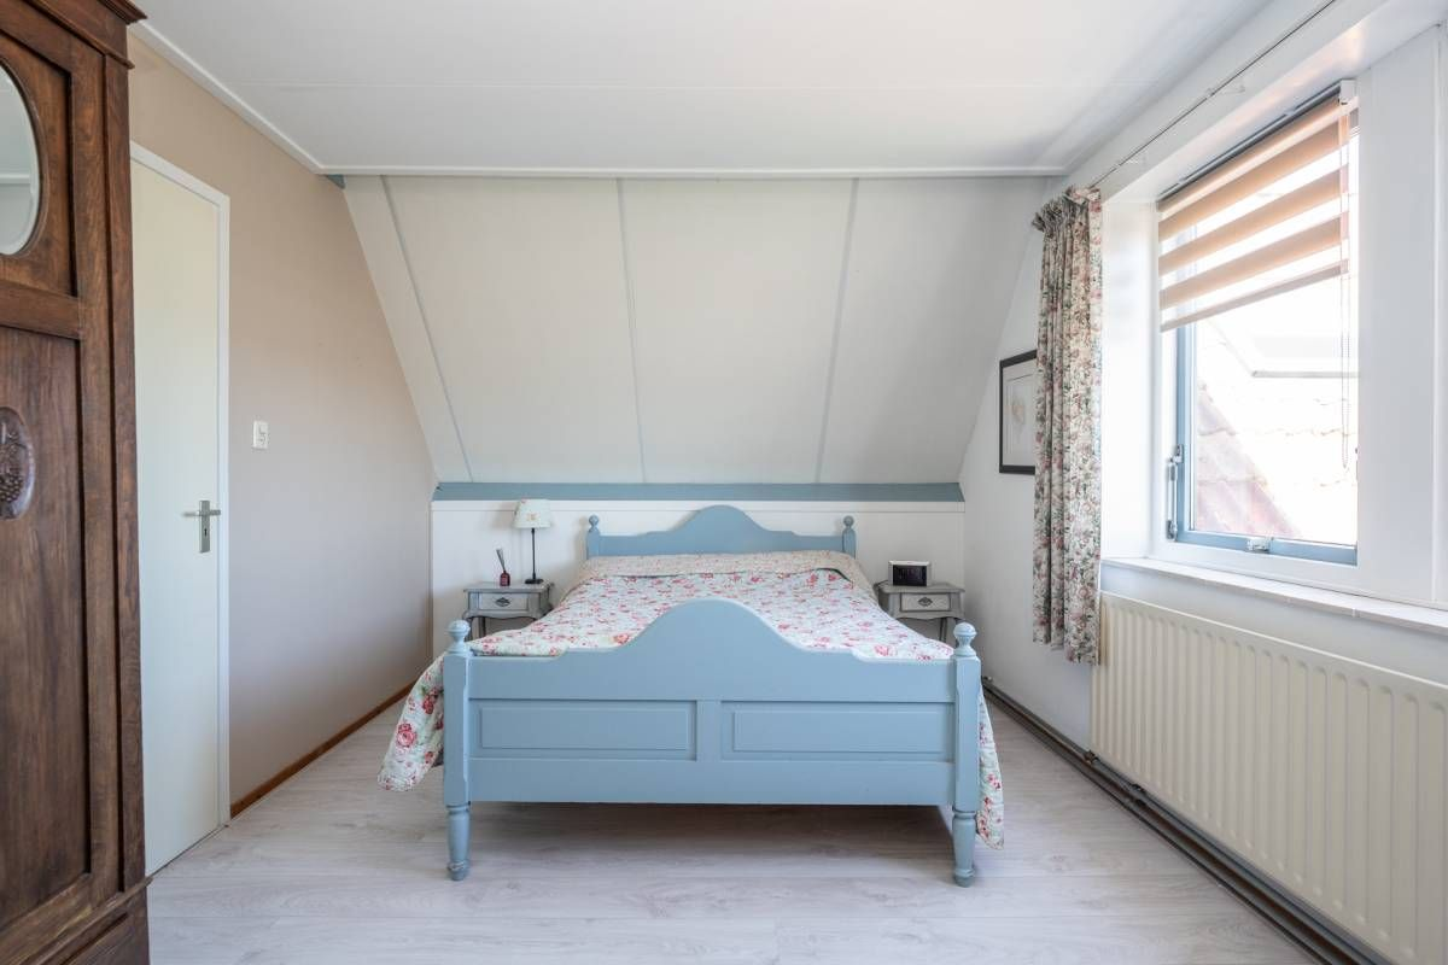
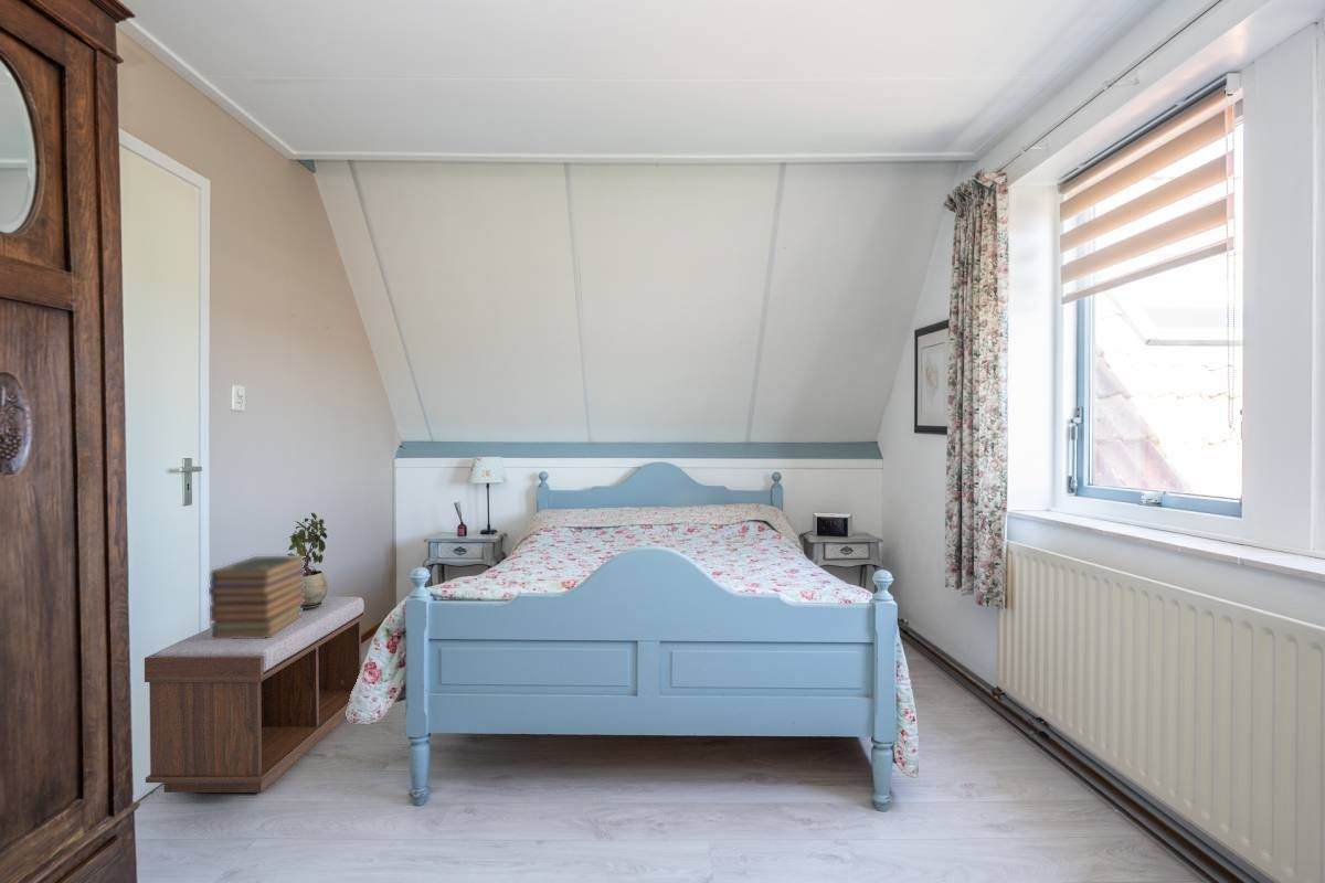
+ potted plant (304, 558)
+ bench (273, 681)
+ book stack (261, 595)
